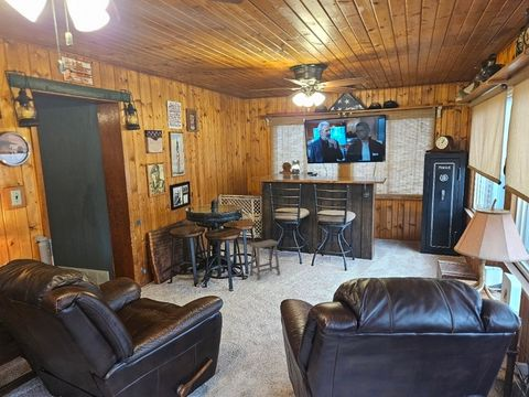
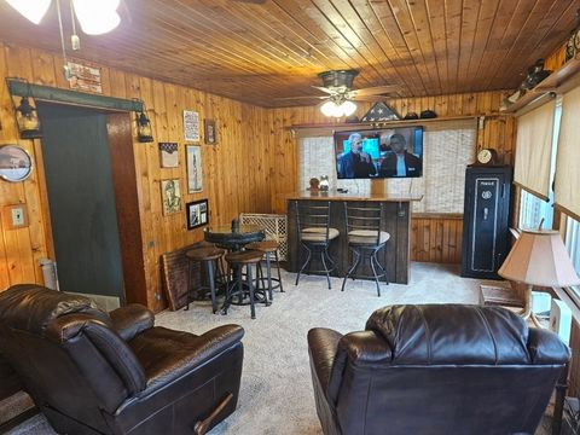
- footstool (269, 258)
